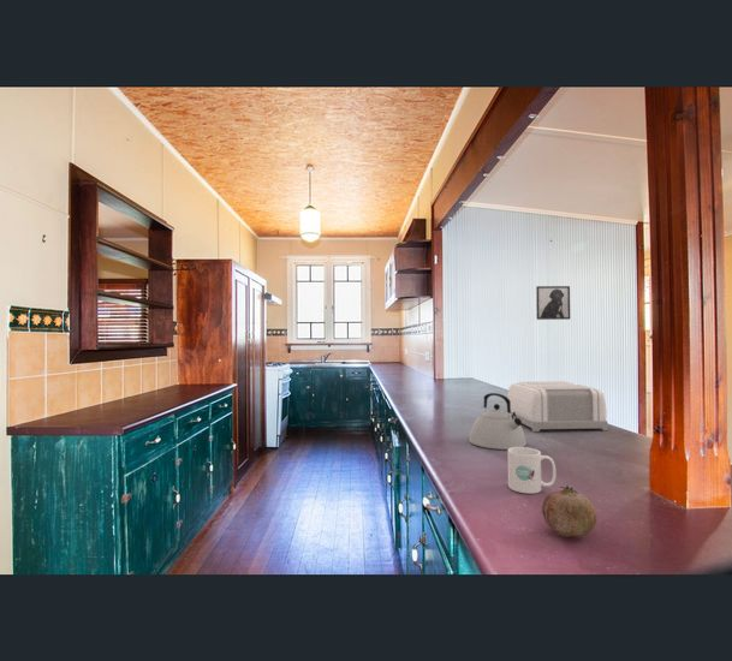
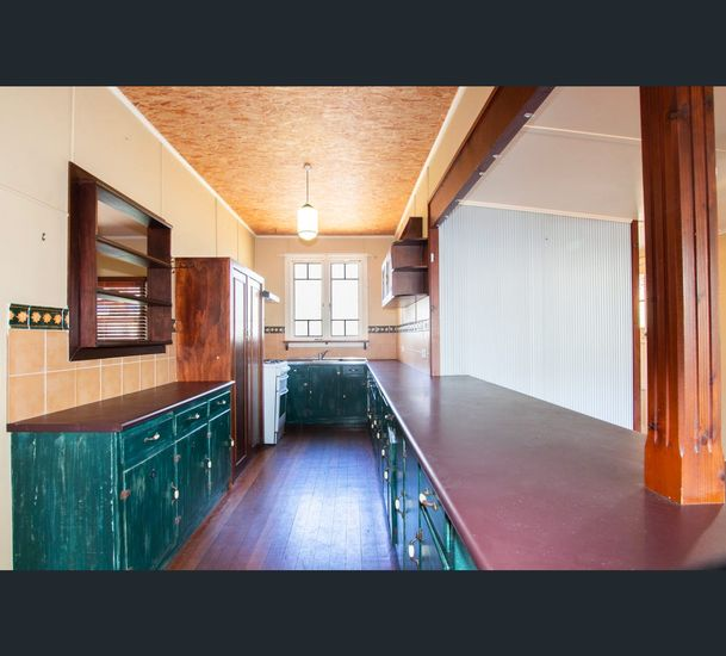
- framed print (553, 302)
- toaster (557, 404)
- kettle (498, 417)
- fruit (569, 511)
- mug (531, 469)
